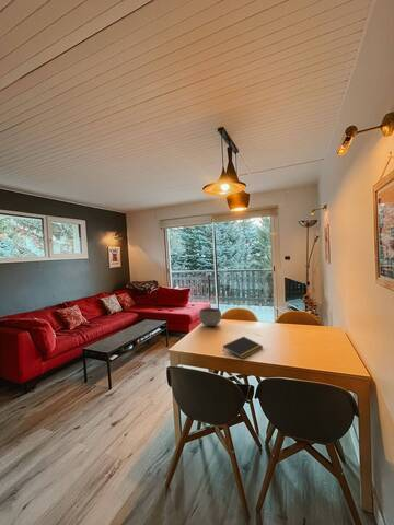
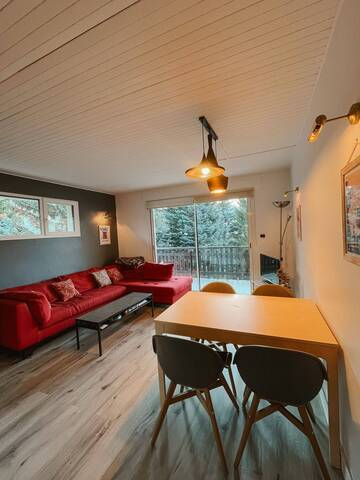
- bowl (210, 317)
- notepad (243, 347)
